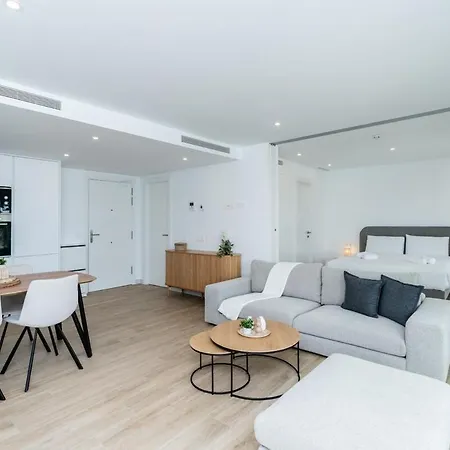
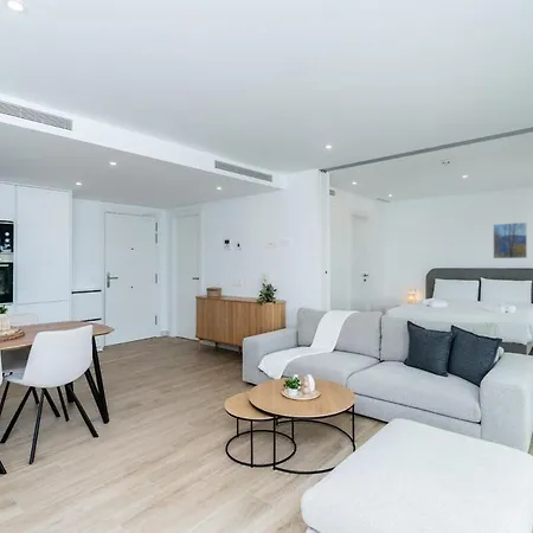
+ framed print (509, 240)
